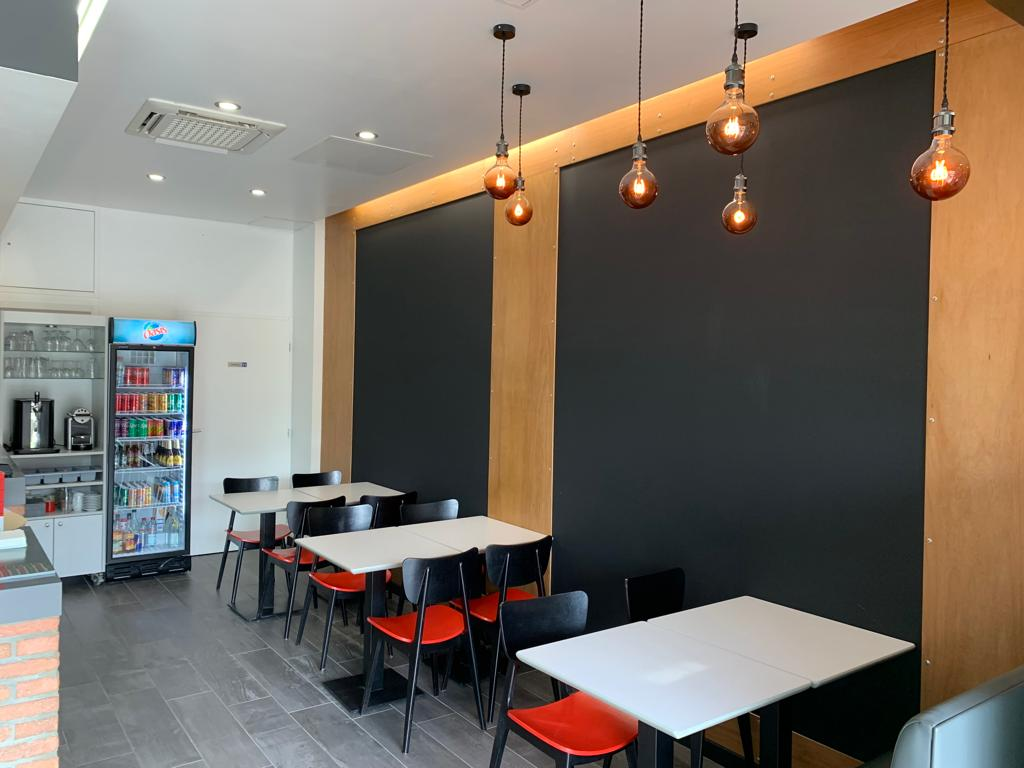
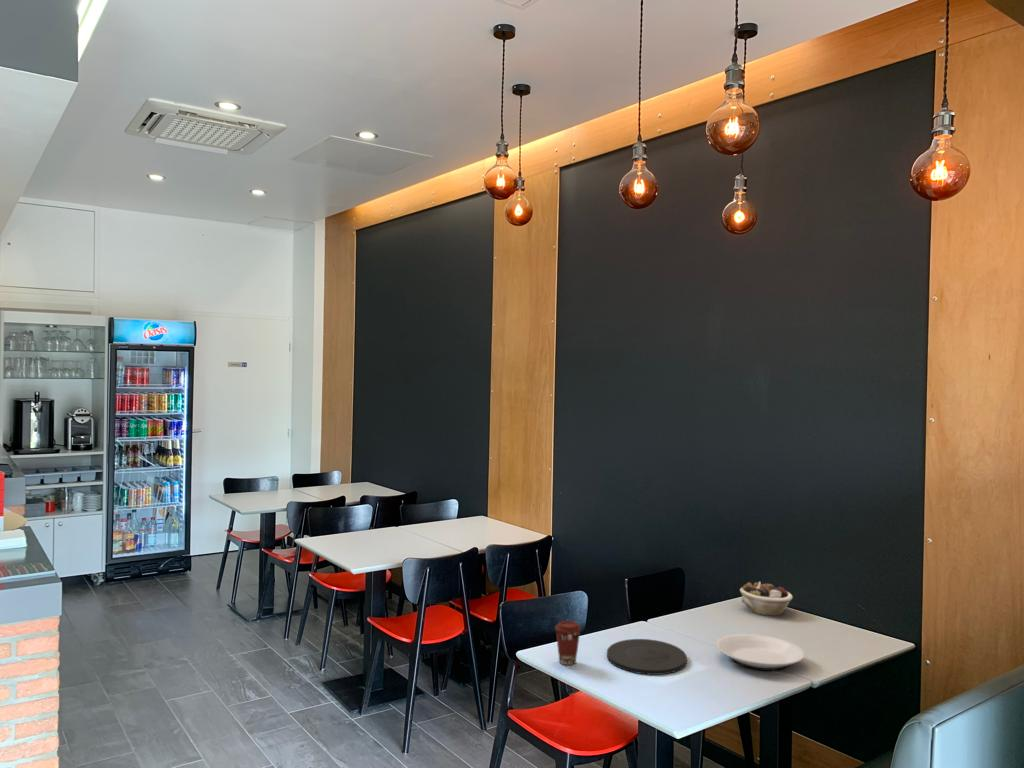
+ succulent planter (765, 597)
+ plate (759, 654)
+ coffee cup (567, 643)
+ plate (646, 652)
